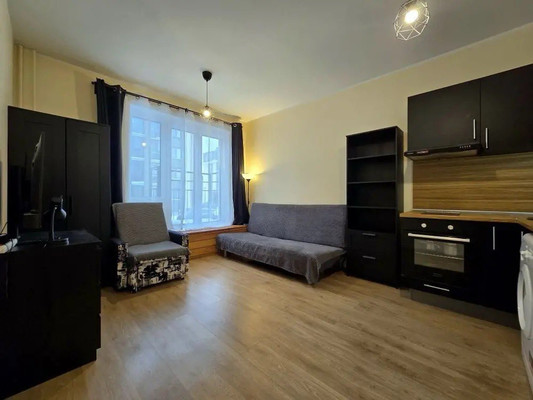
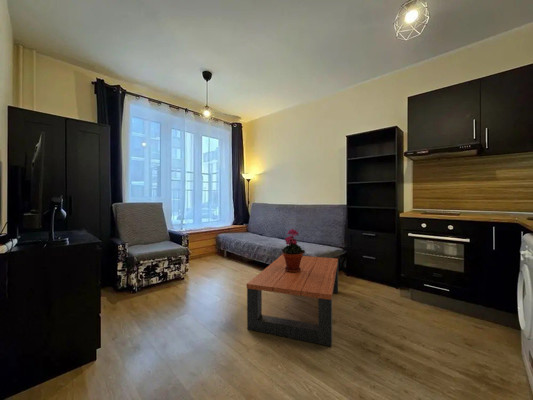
+ potted plant (292, 249)
+ coffee table (300, 287)
